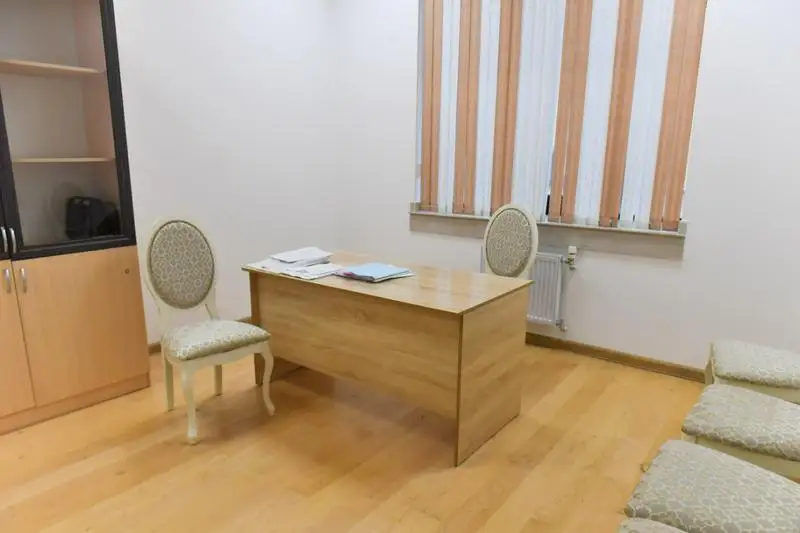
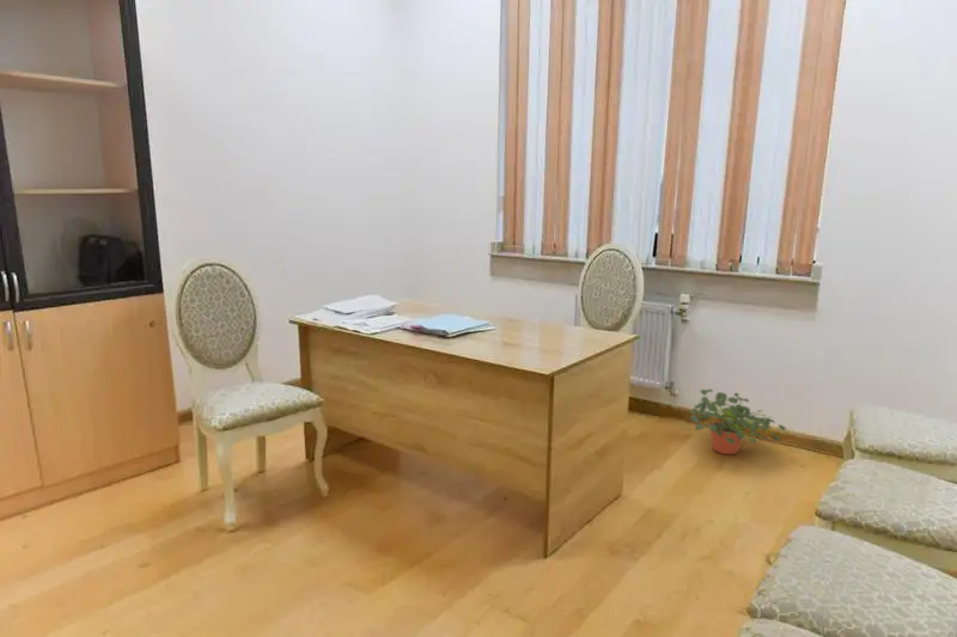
+ potted plant (734, 425)
